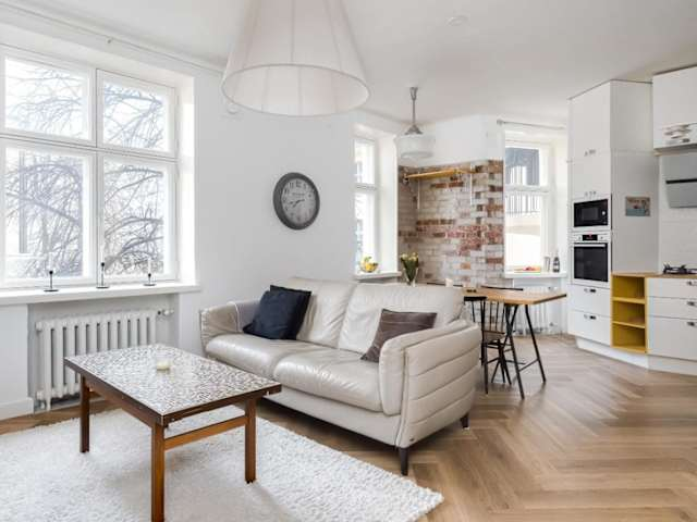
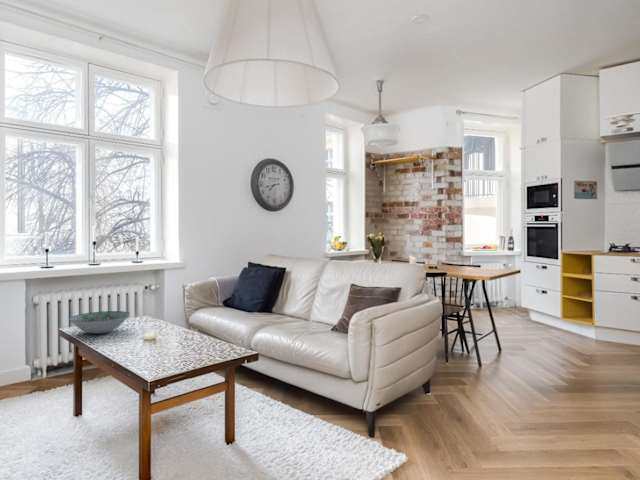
+ decorative bowl (100, 324)
